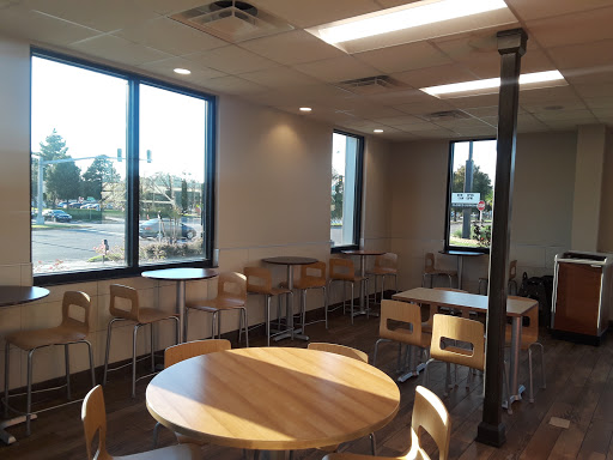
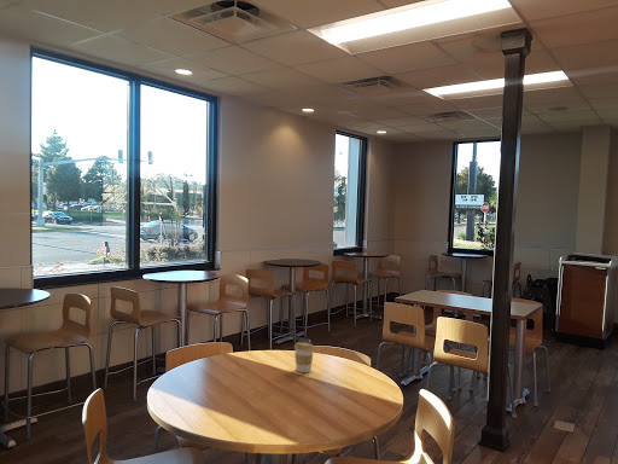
+ coffee cup (303, 355)
